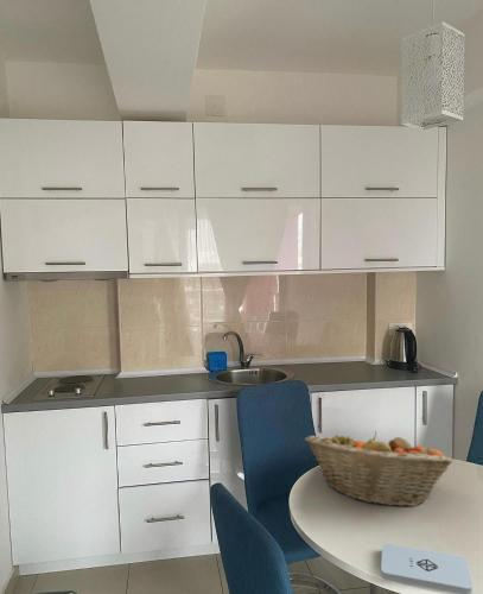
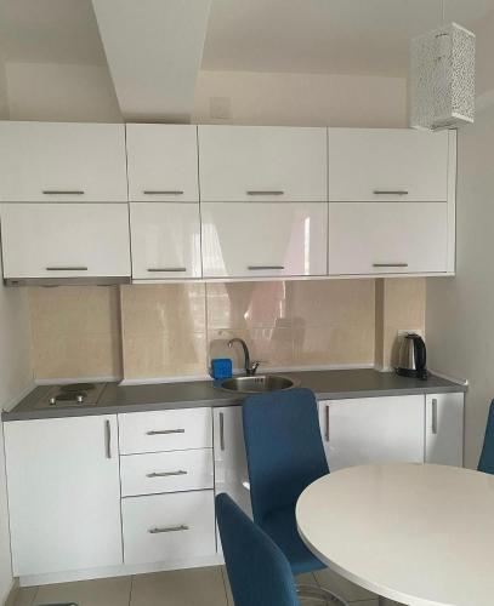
- notepad (424, 567)
- fruit basket (374, 459)
